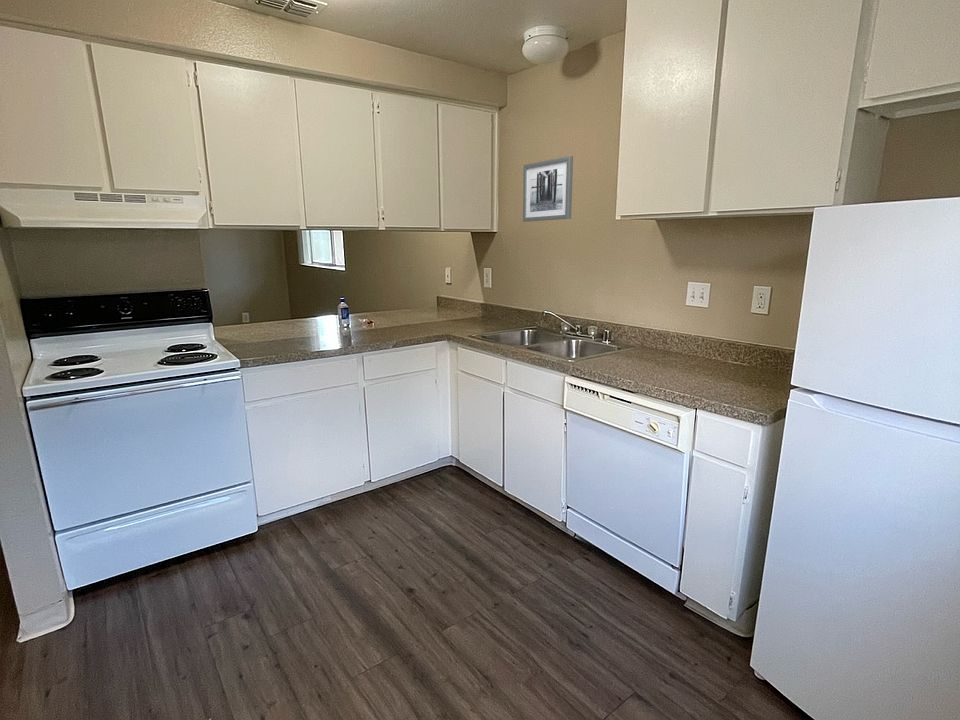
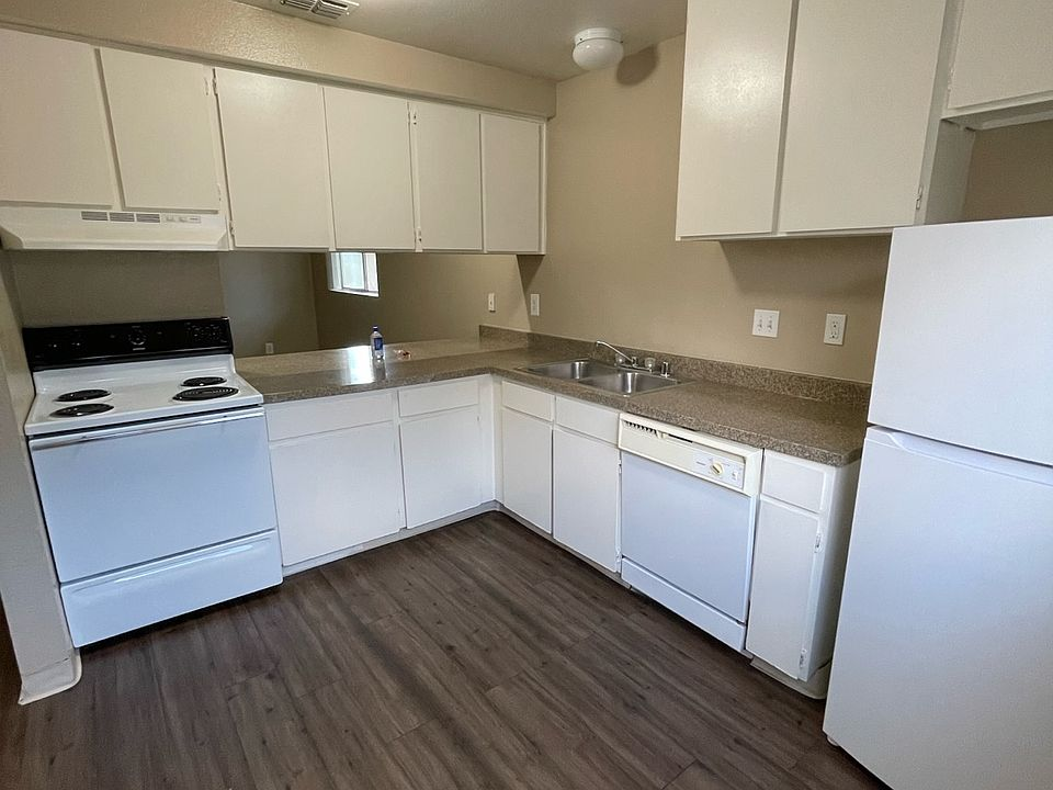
- wall art (546, 190)
